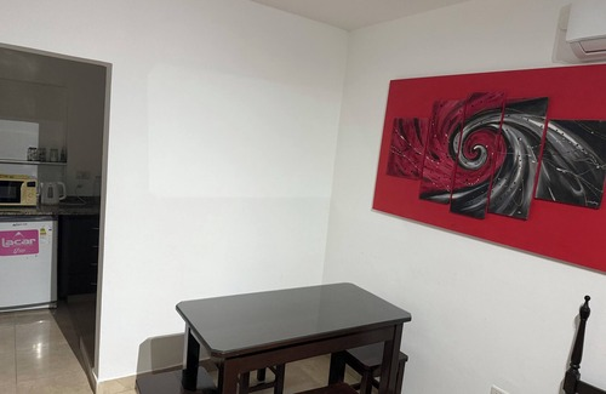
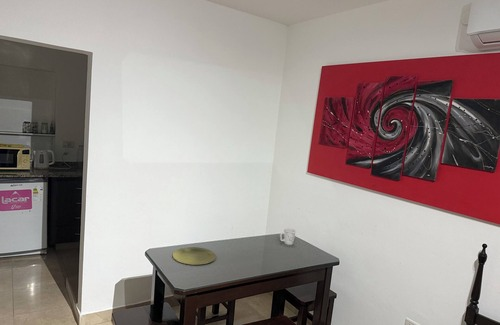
+ mug (287, 236)
+ plate (194, 255)
